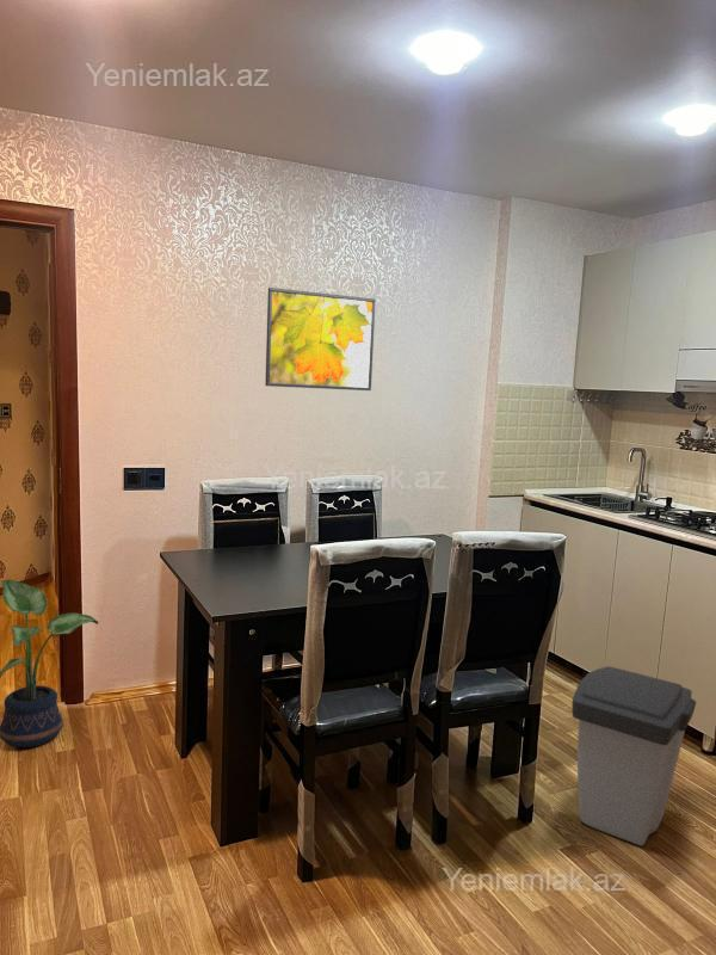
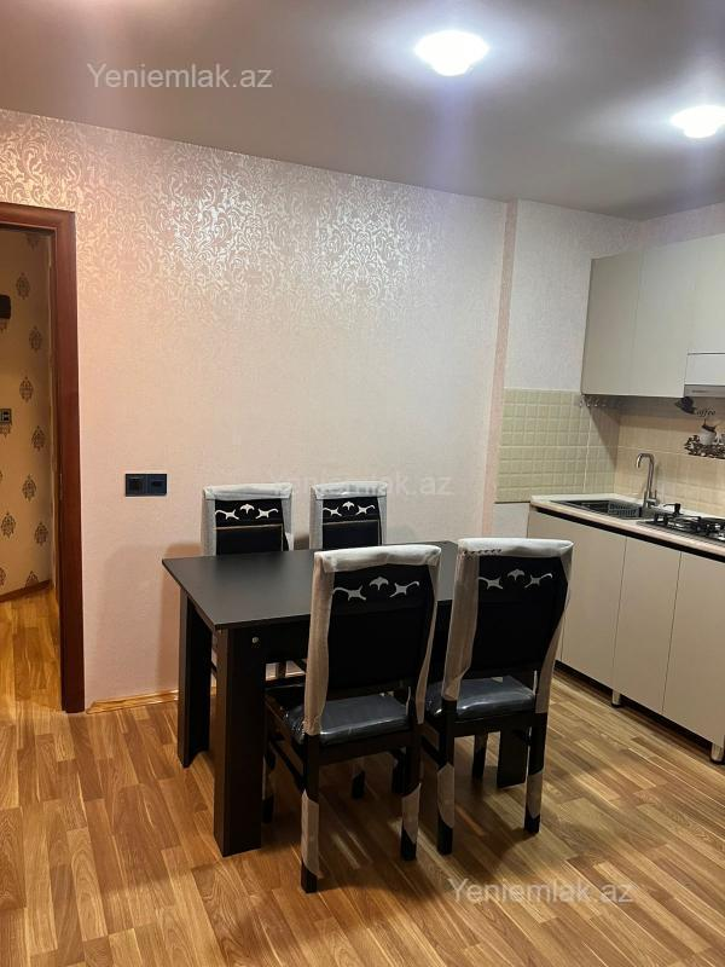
- trash can (630, 752)
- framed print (321, 340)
- potted plant (38, 660)
